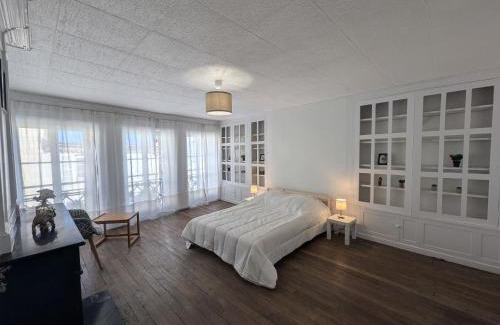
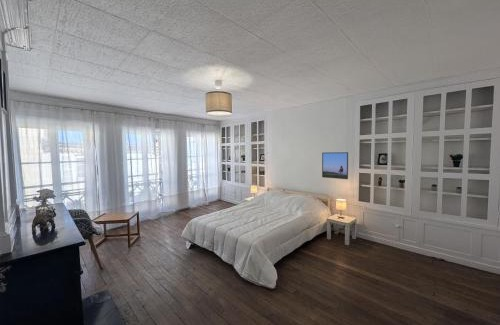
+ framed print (334, 165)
